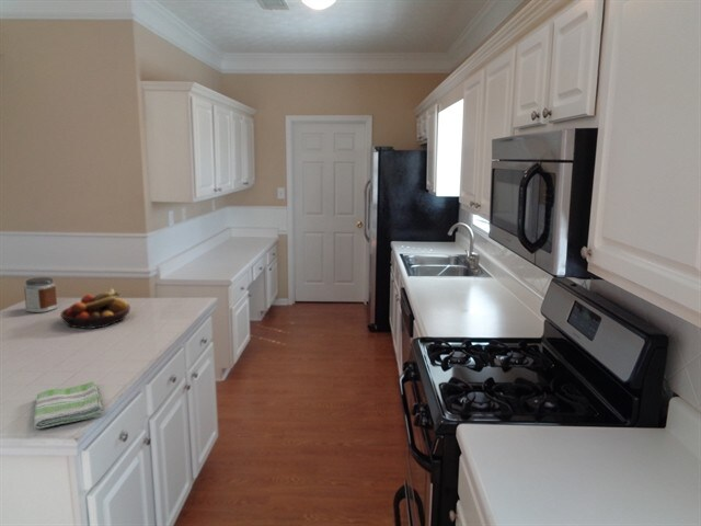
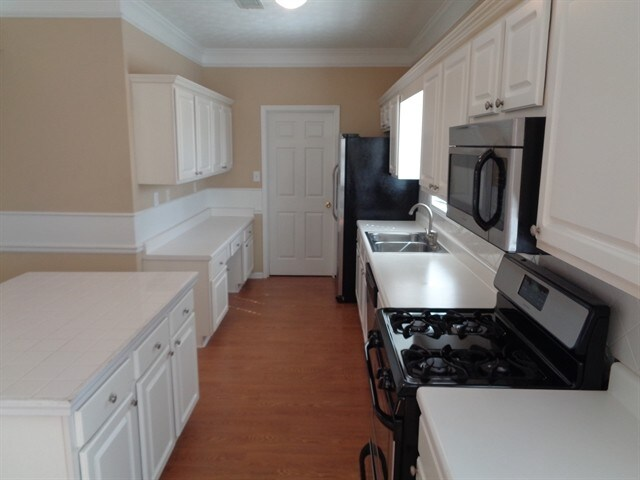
- dish towel (67, 401)
- jar (41, 294)
- fruit bowl (95, 306)
